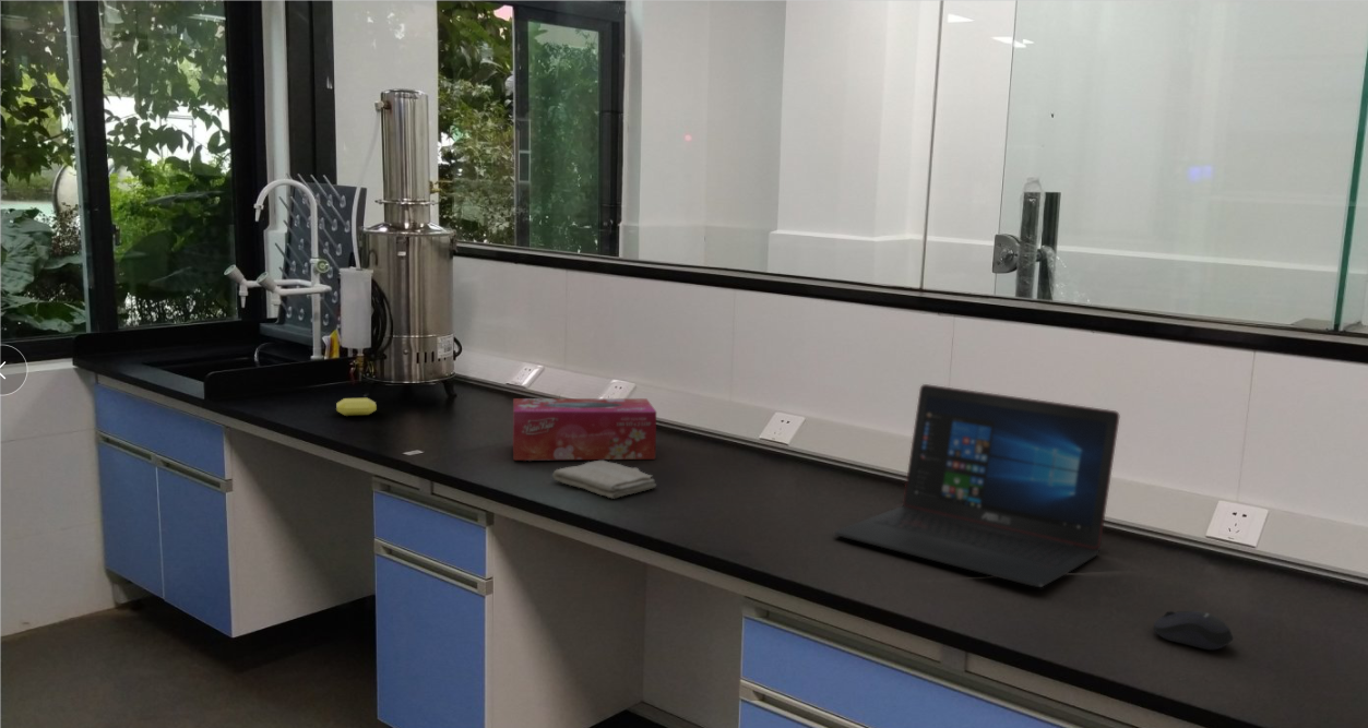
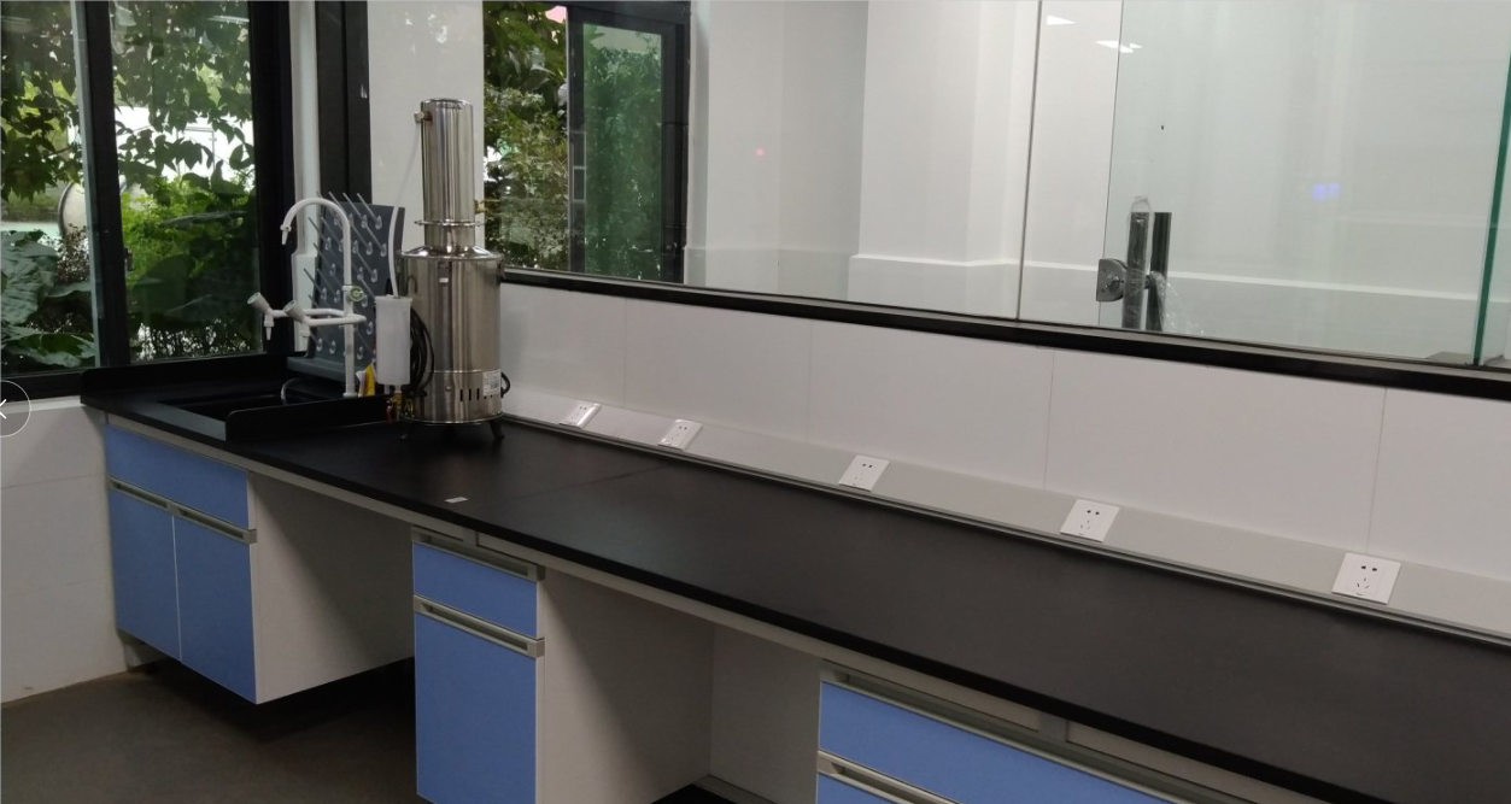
- computer mouse (1193, 625)
- tissue box (582, 428)
- washcloth (604, 477)
- soap bar (356, 406)
- laptop (973, 475)
